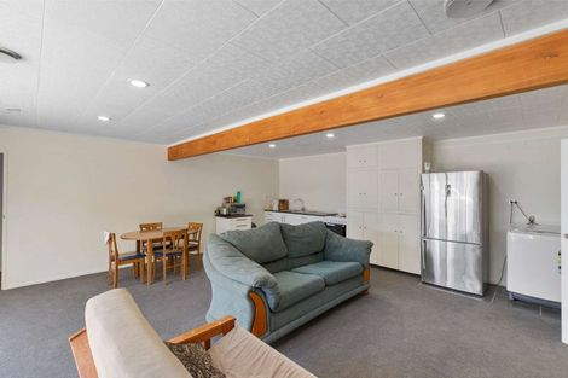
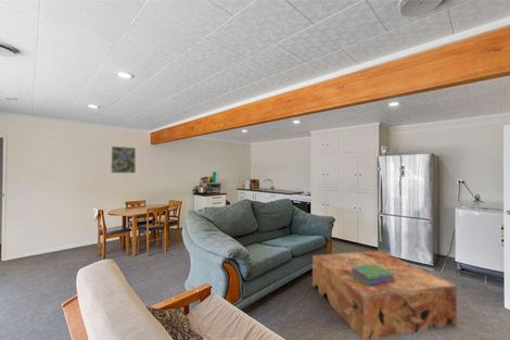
+ coffee table (373, 286)
+ stack of books (371, 274)
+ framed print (123, 160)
